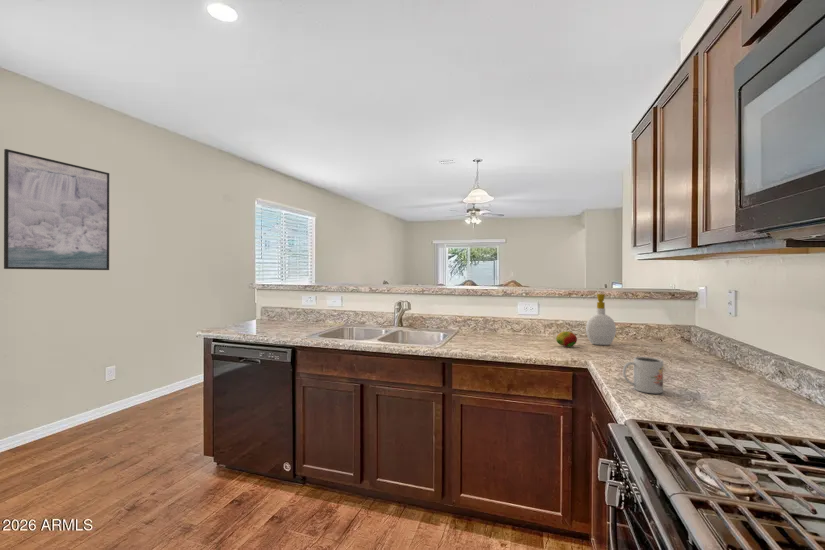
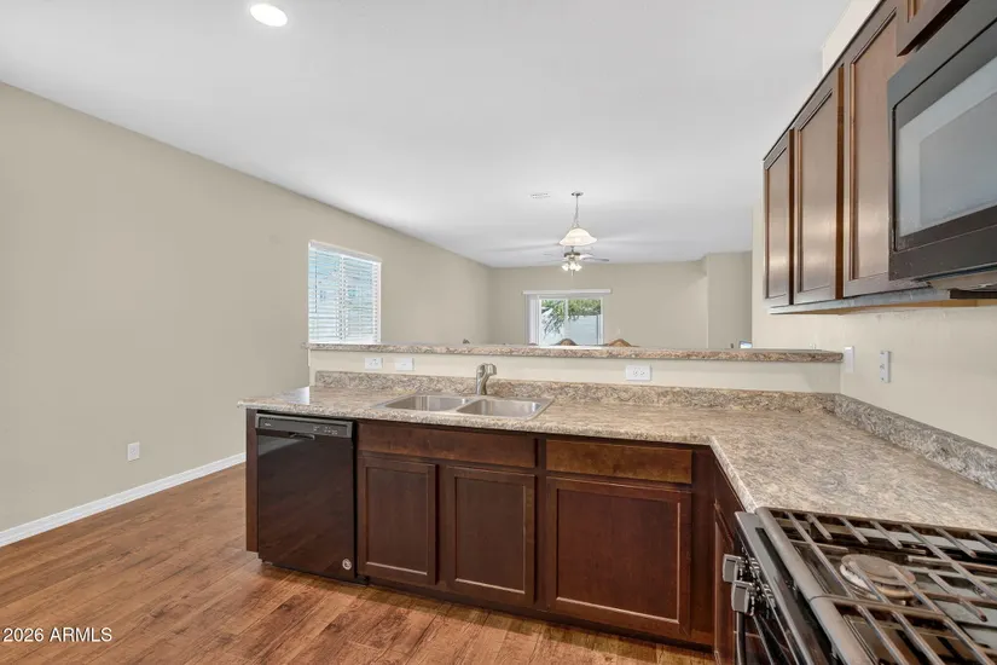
- mug (642, 374)
- soap bottle (600, 319)
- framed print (62, 216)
- fruit (566, 338)
